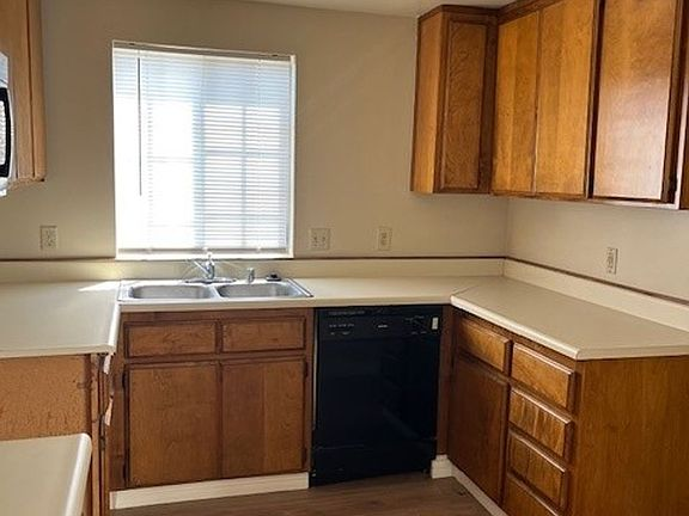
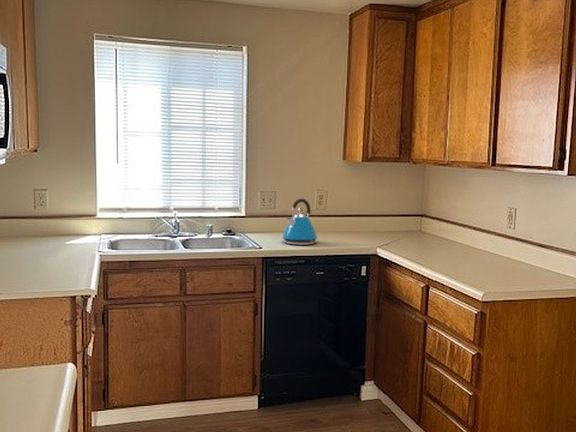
+ kettle (301, 220)
